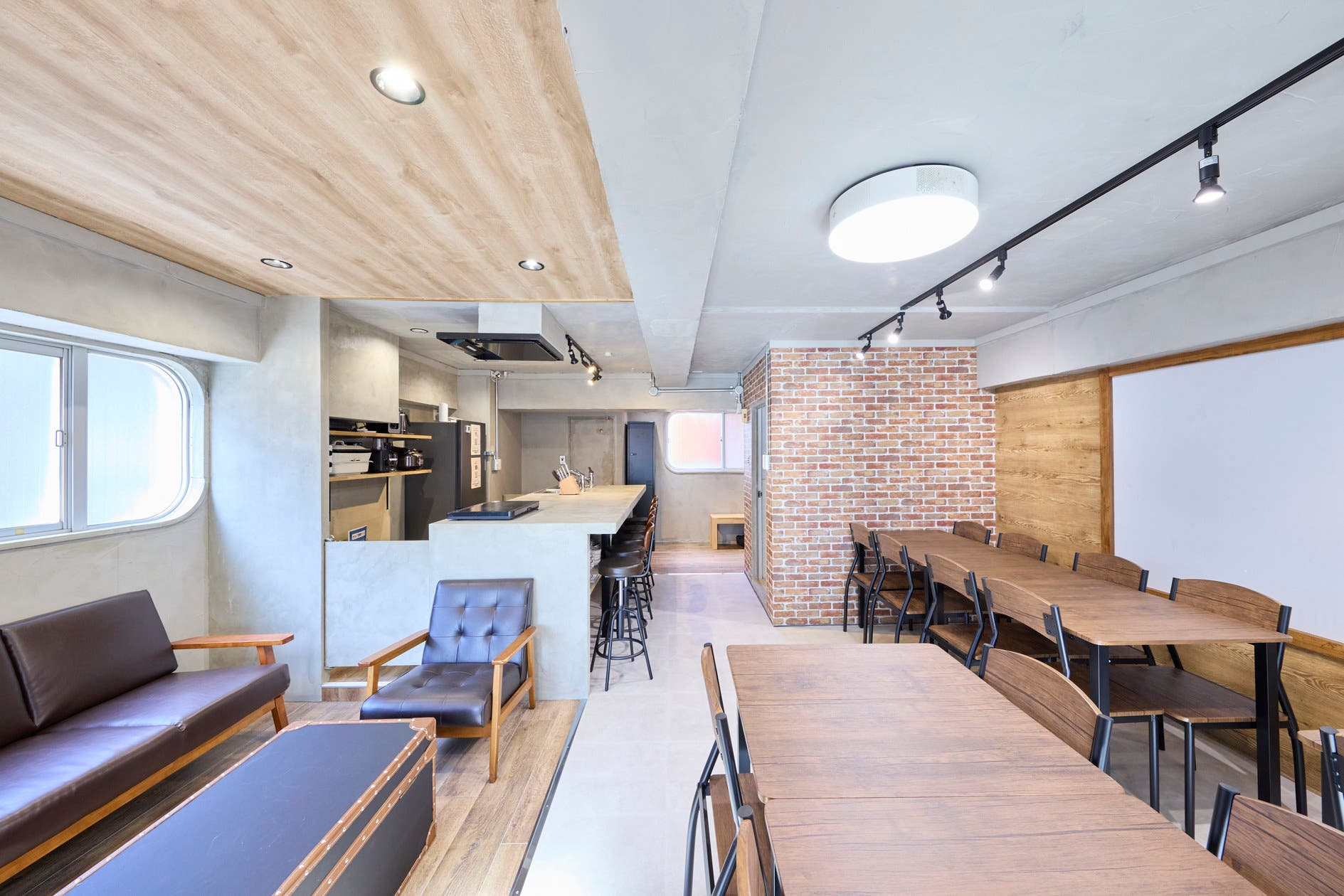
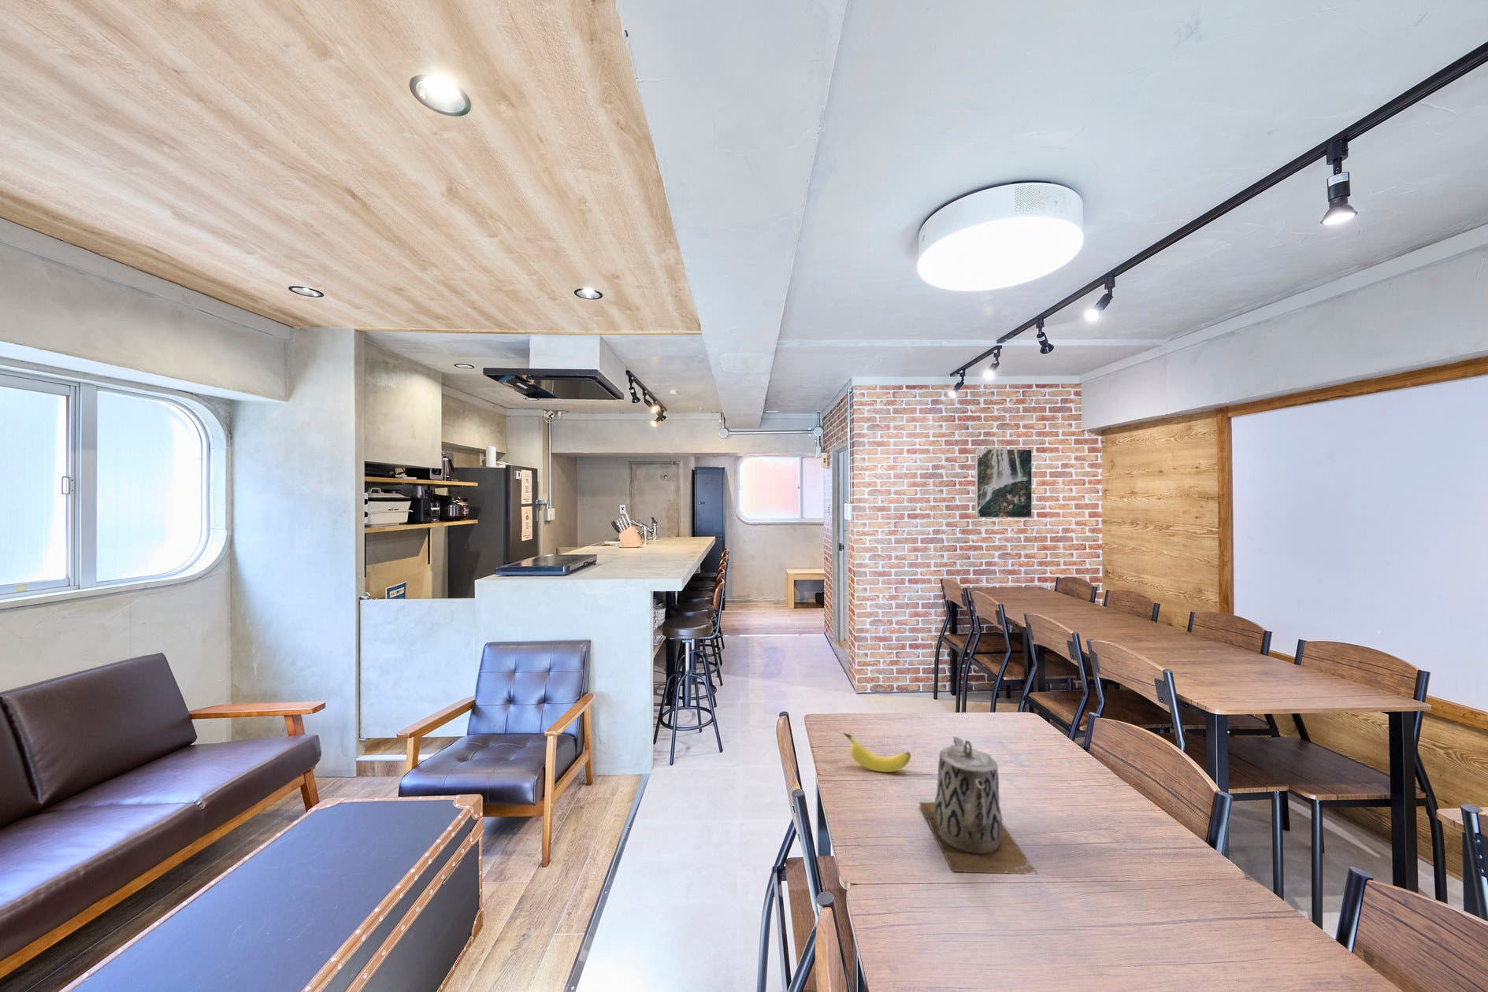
+ banana (875, 755)
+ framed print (1003, 484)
+ teapot (972, 787)
